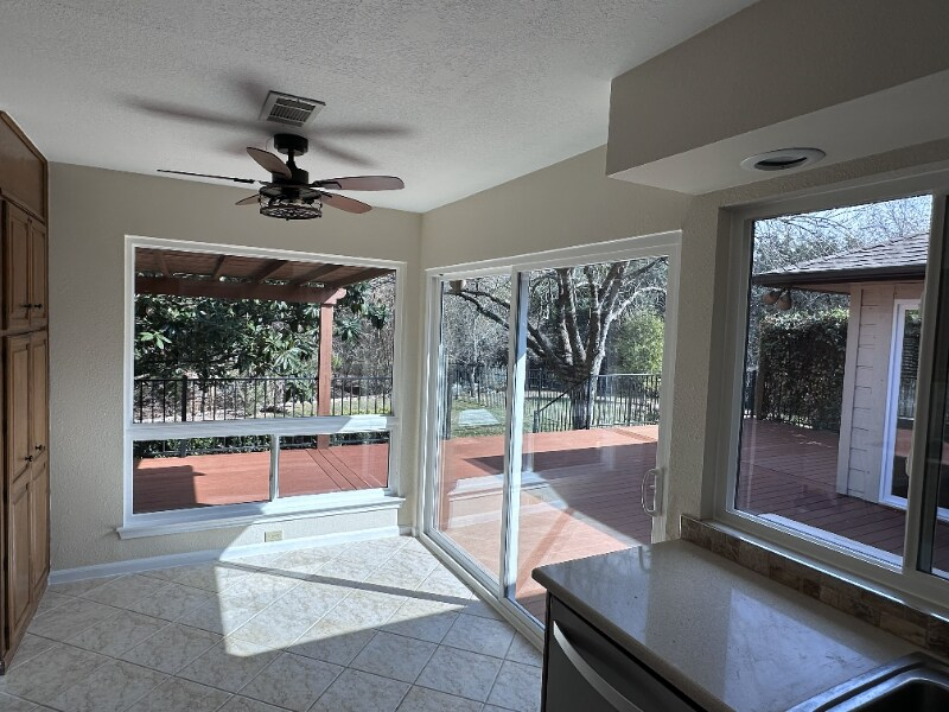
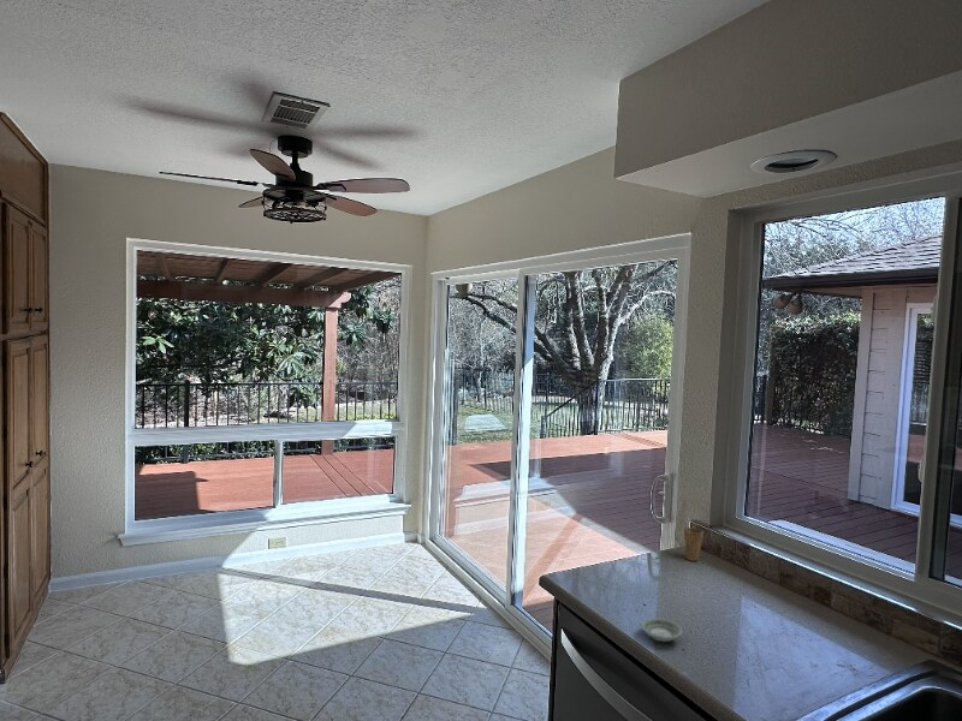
+ saucer (660, 631)
+ cup (693, 541)
